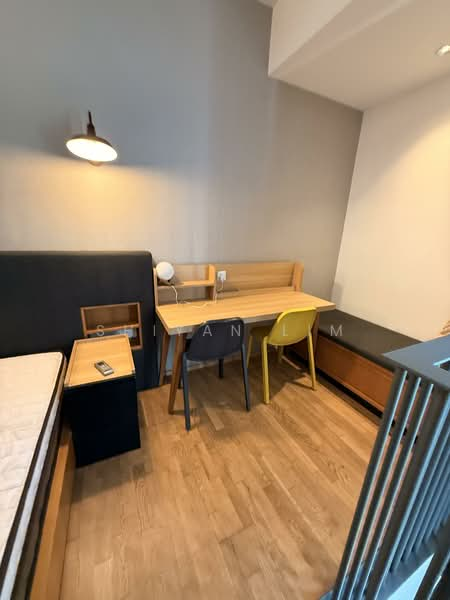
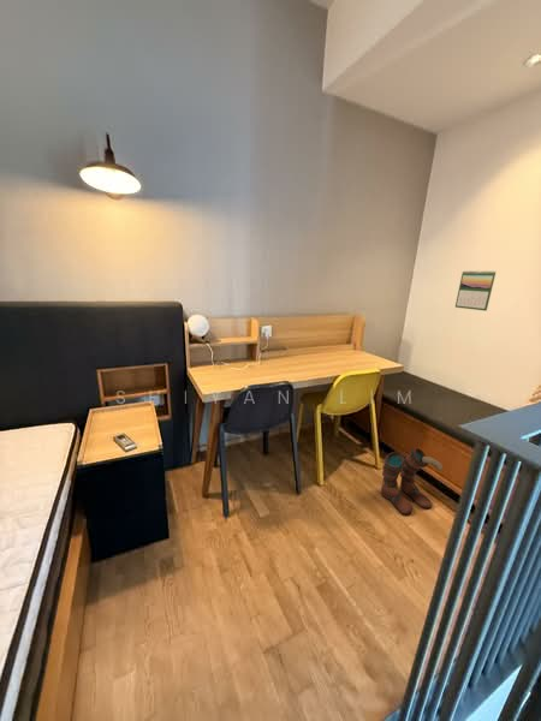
+ boots (412, 476)
+ calendar (474, 290)
